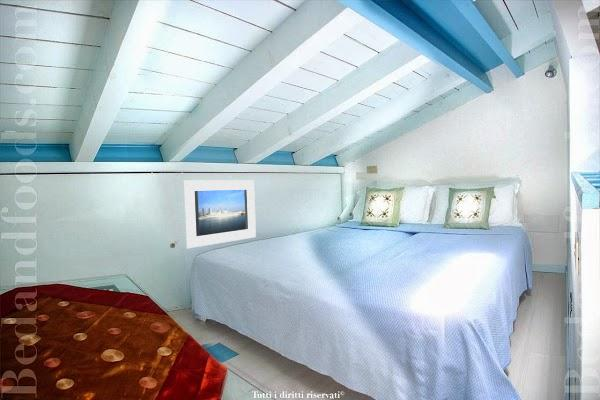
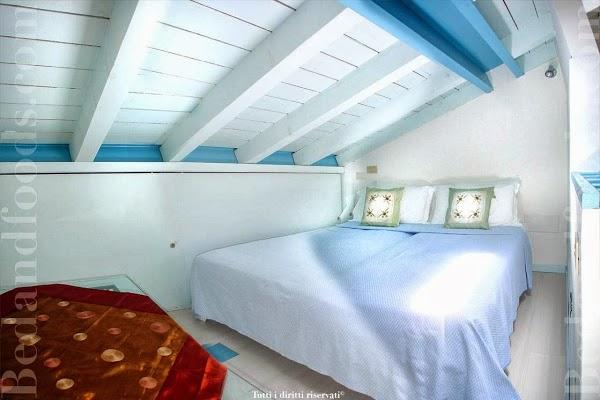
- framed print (222, 211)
